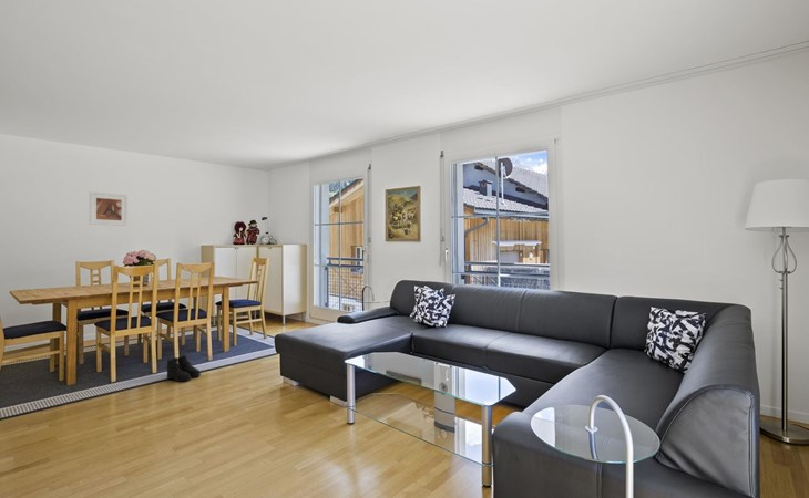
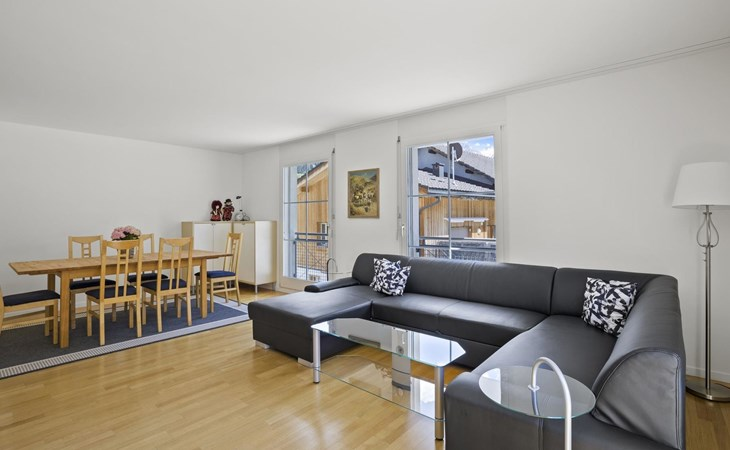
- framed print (109, 209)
- boots (183, 366)
